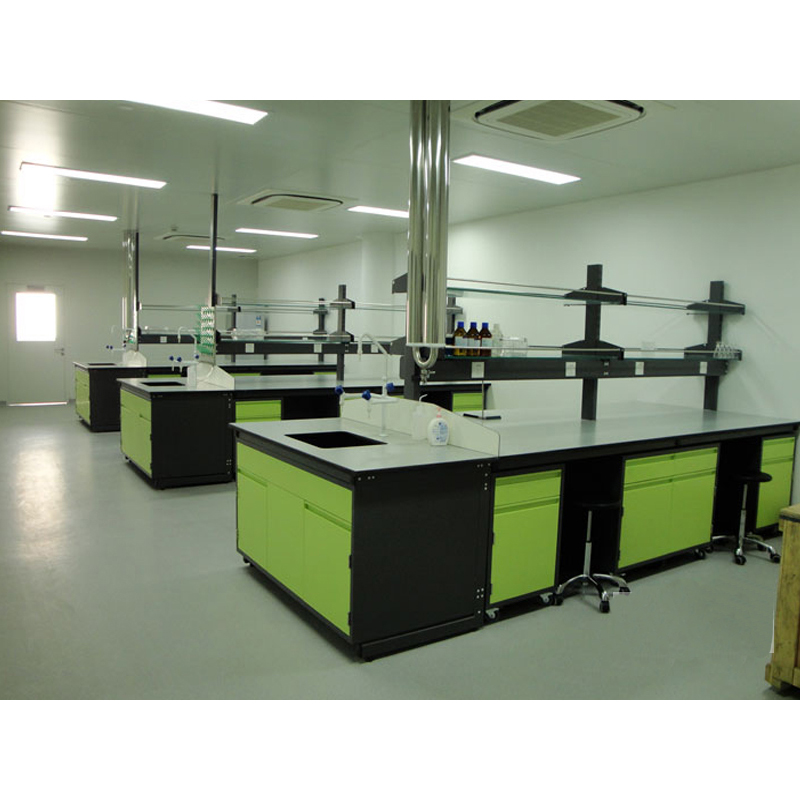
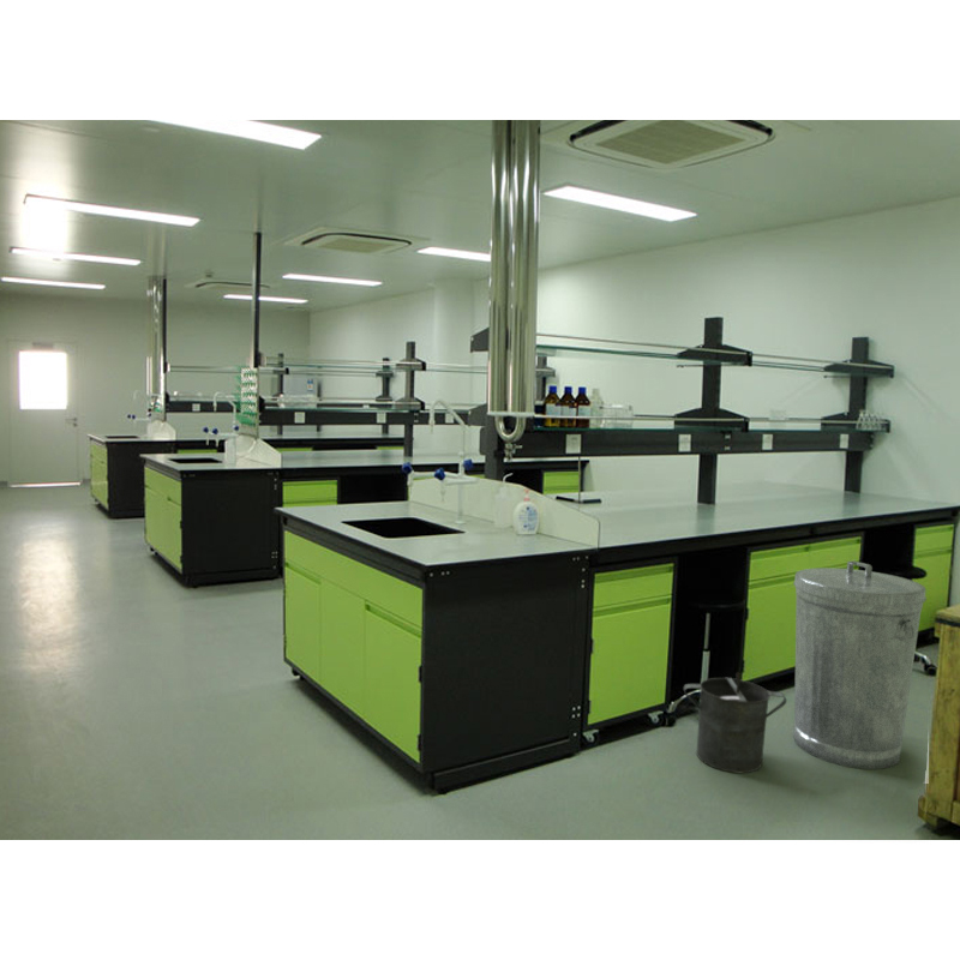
+ bucket (732, 714)
+ trash can (852, 655)
